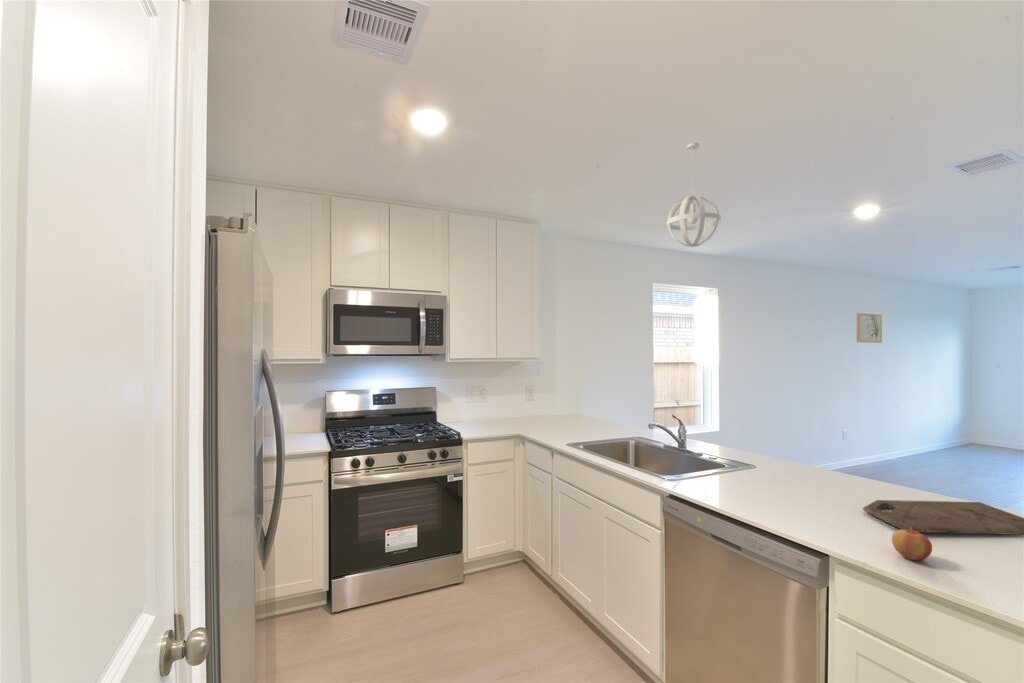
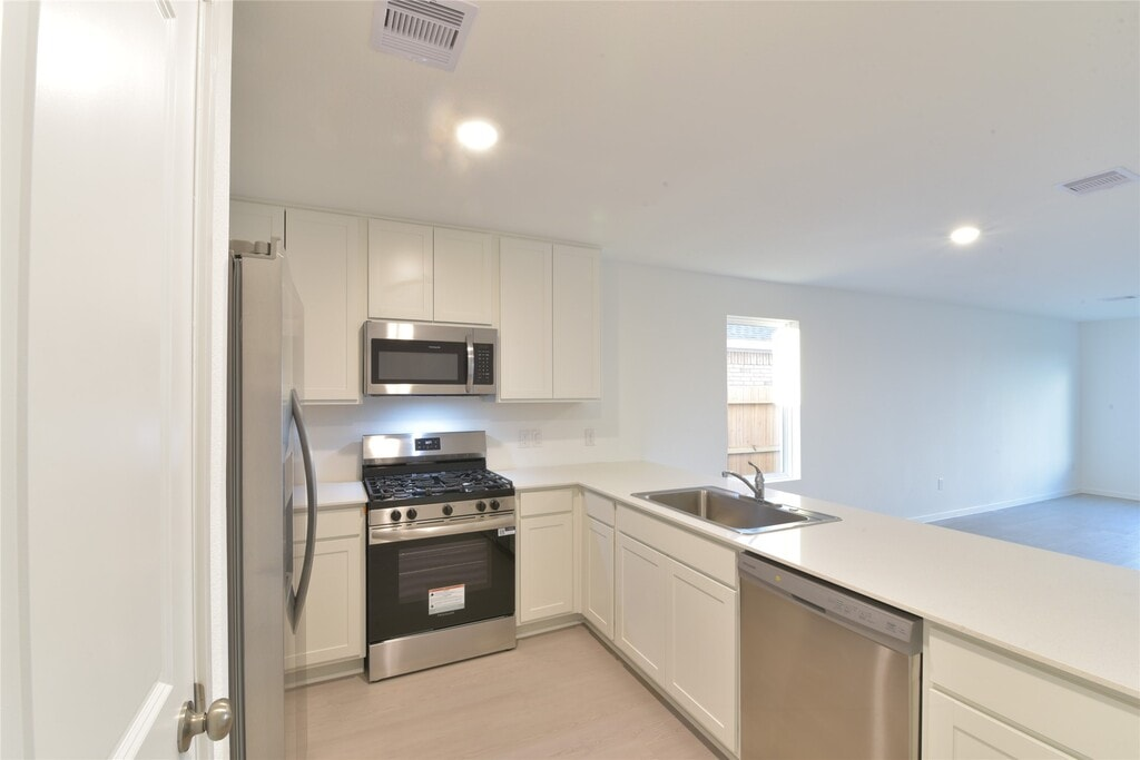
- wall art (869, 328)
- apple (911, 542)
- cutting board (946, 516)
- pendant light (693, 196)
